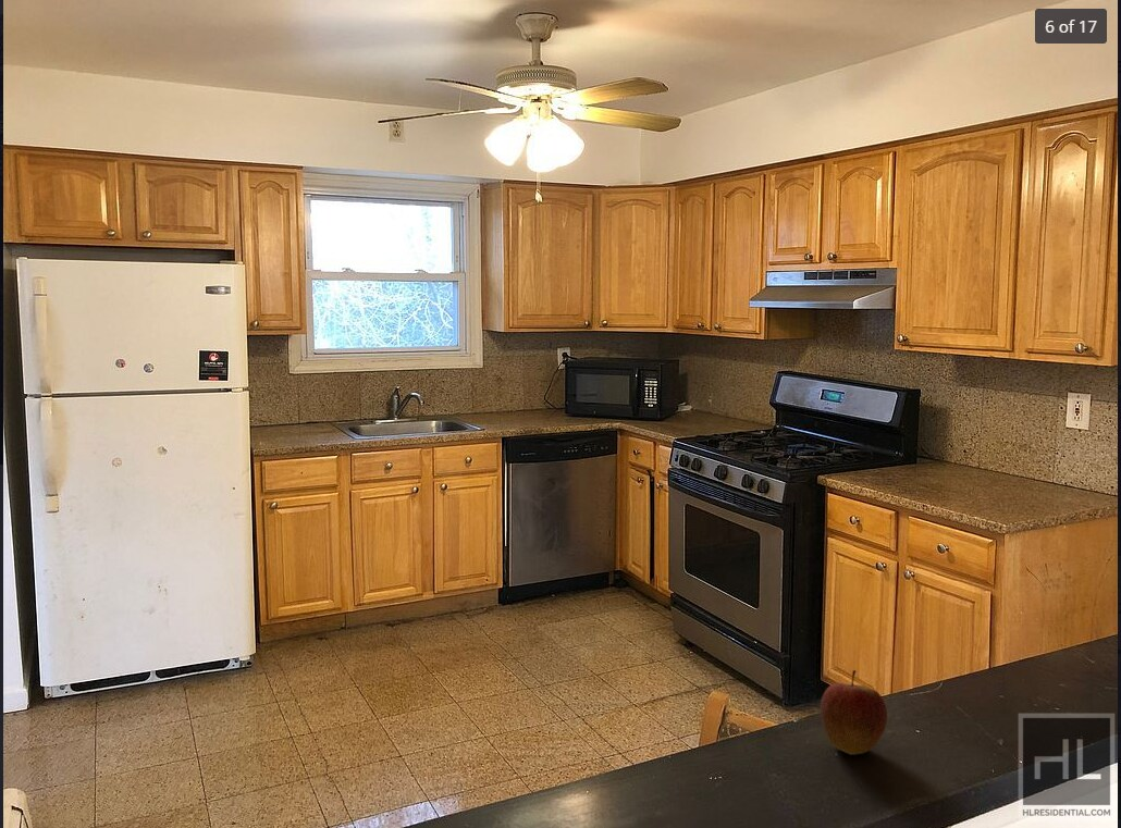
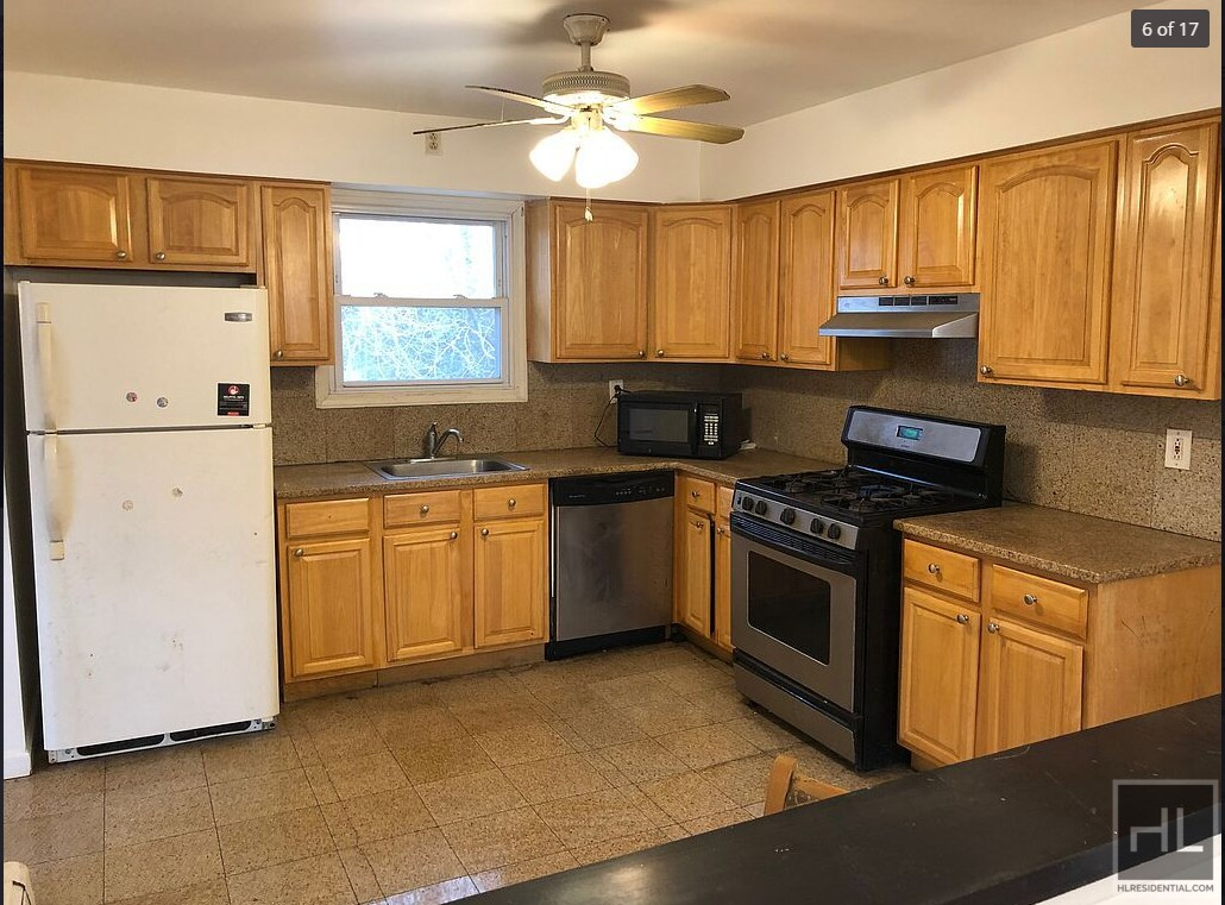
- apple (852, 712)
